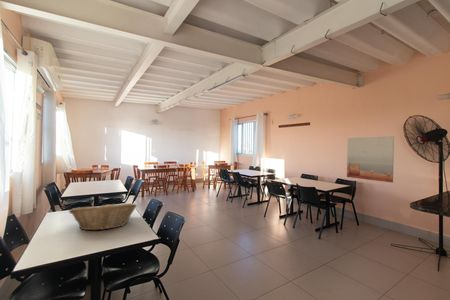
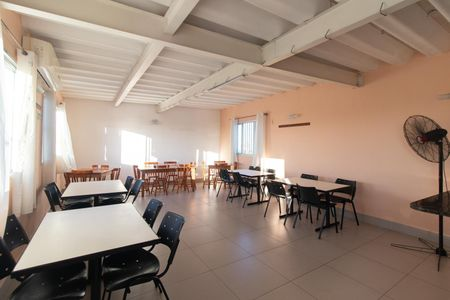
- wall art (368, 158)
- fruit basket (104, 212)
